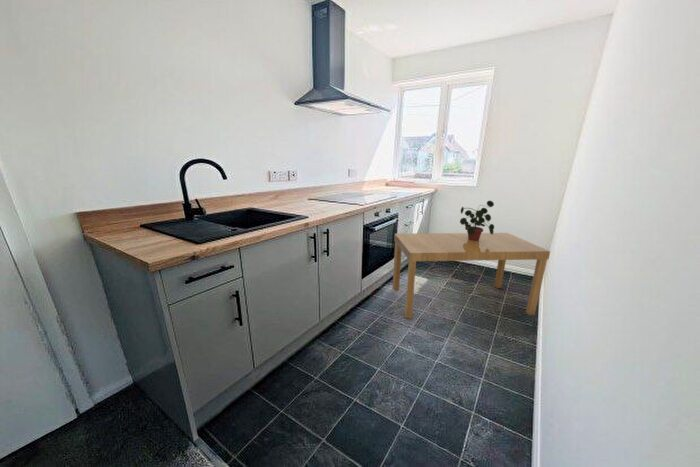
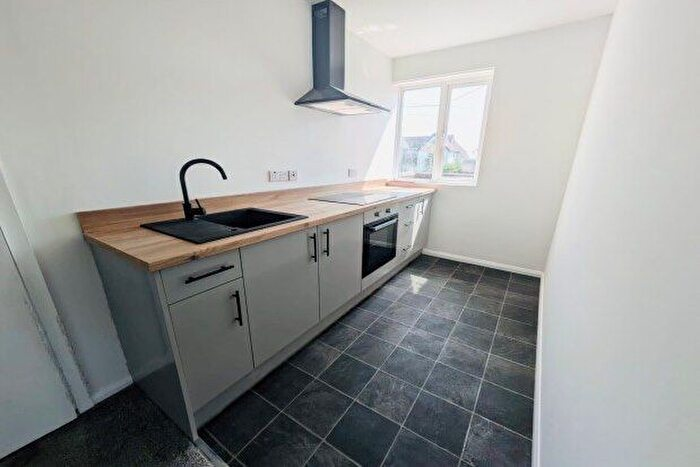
- dining table (461, 260)
- potted plant (478, 219)
